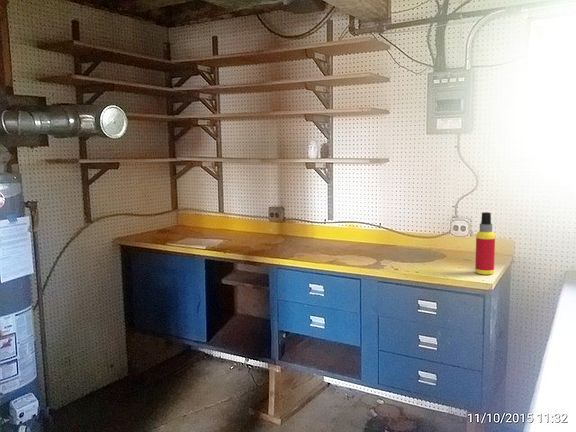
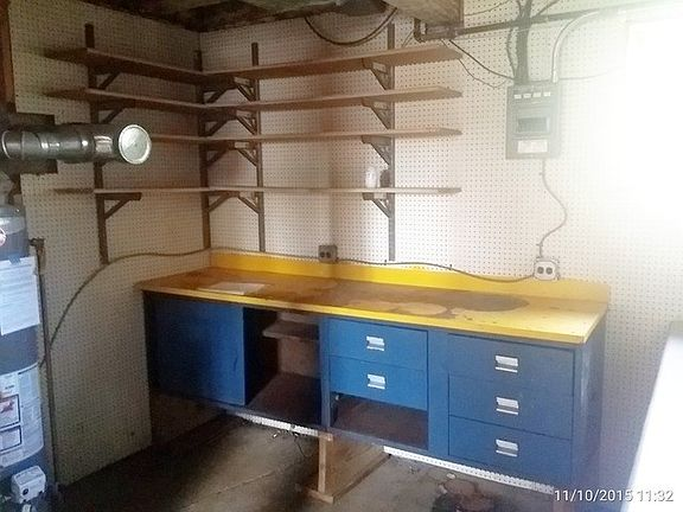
- spray bottle (485, 243)
